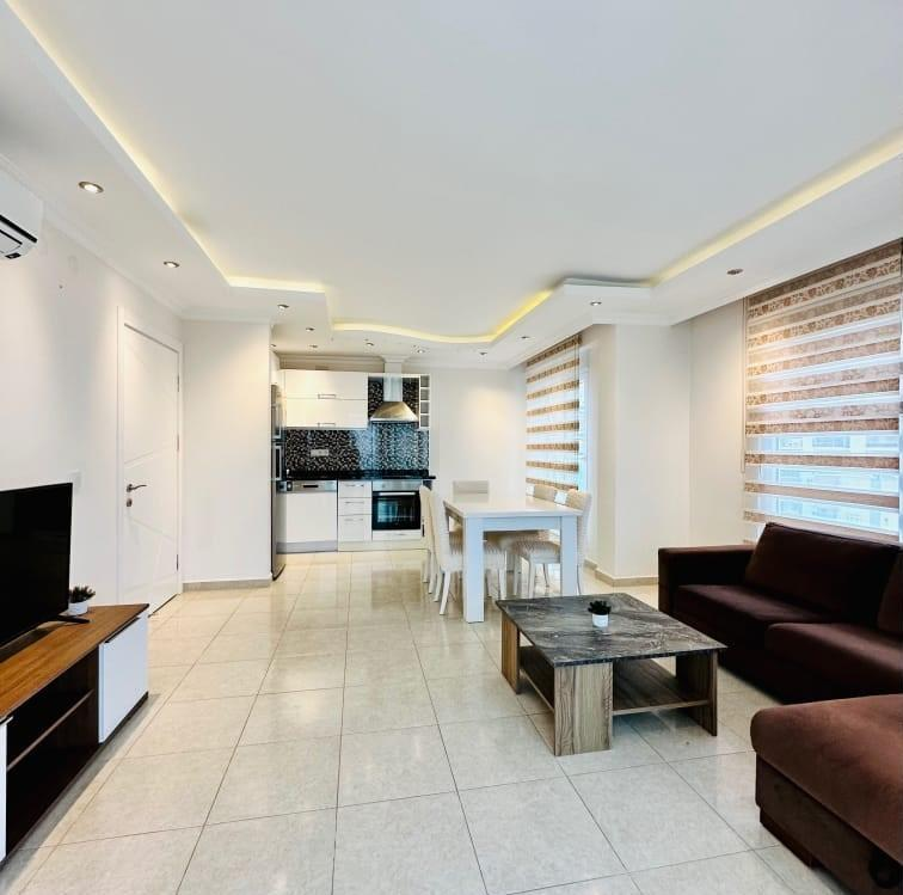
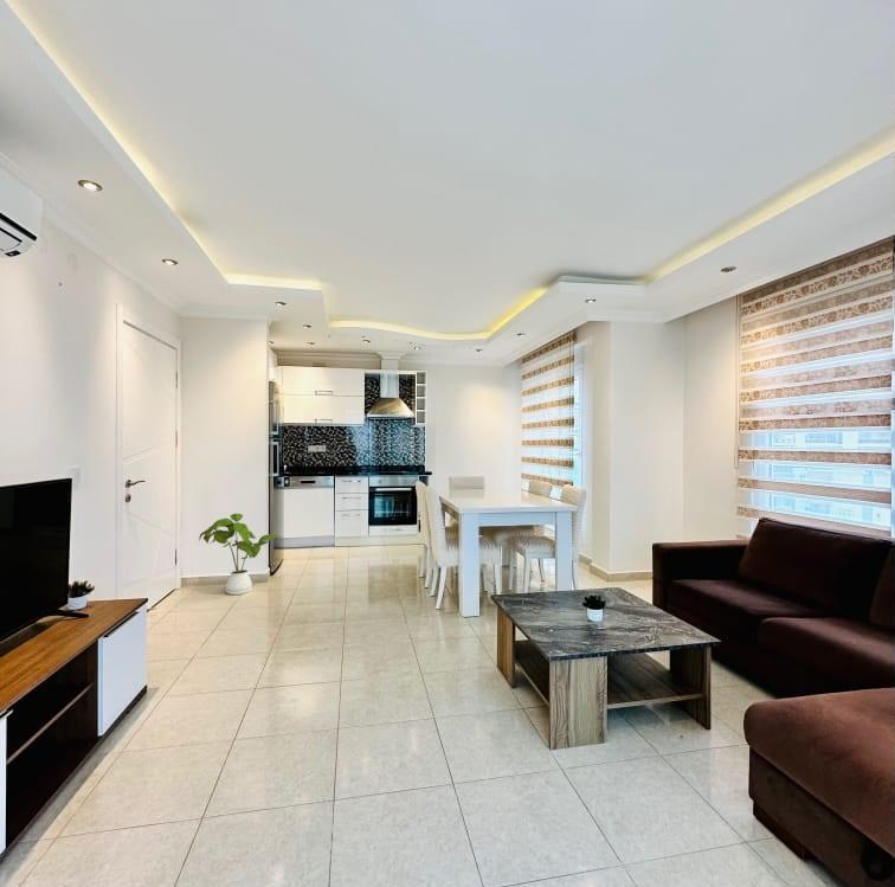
+ house plant (237, 553)
